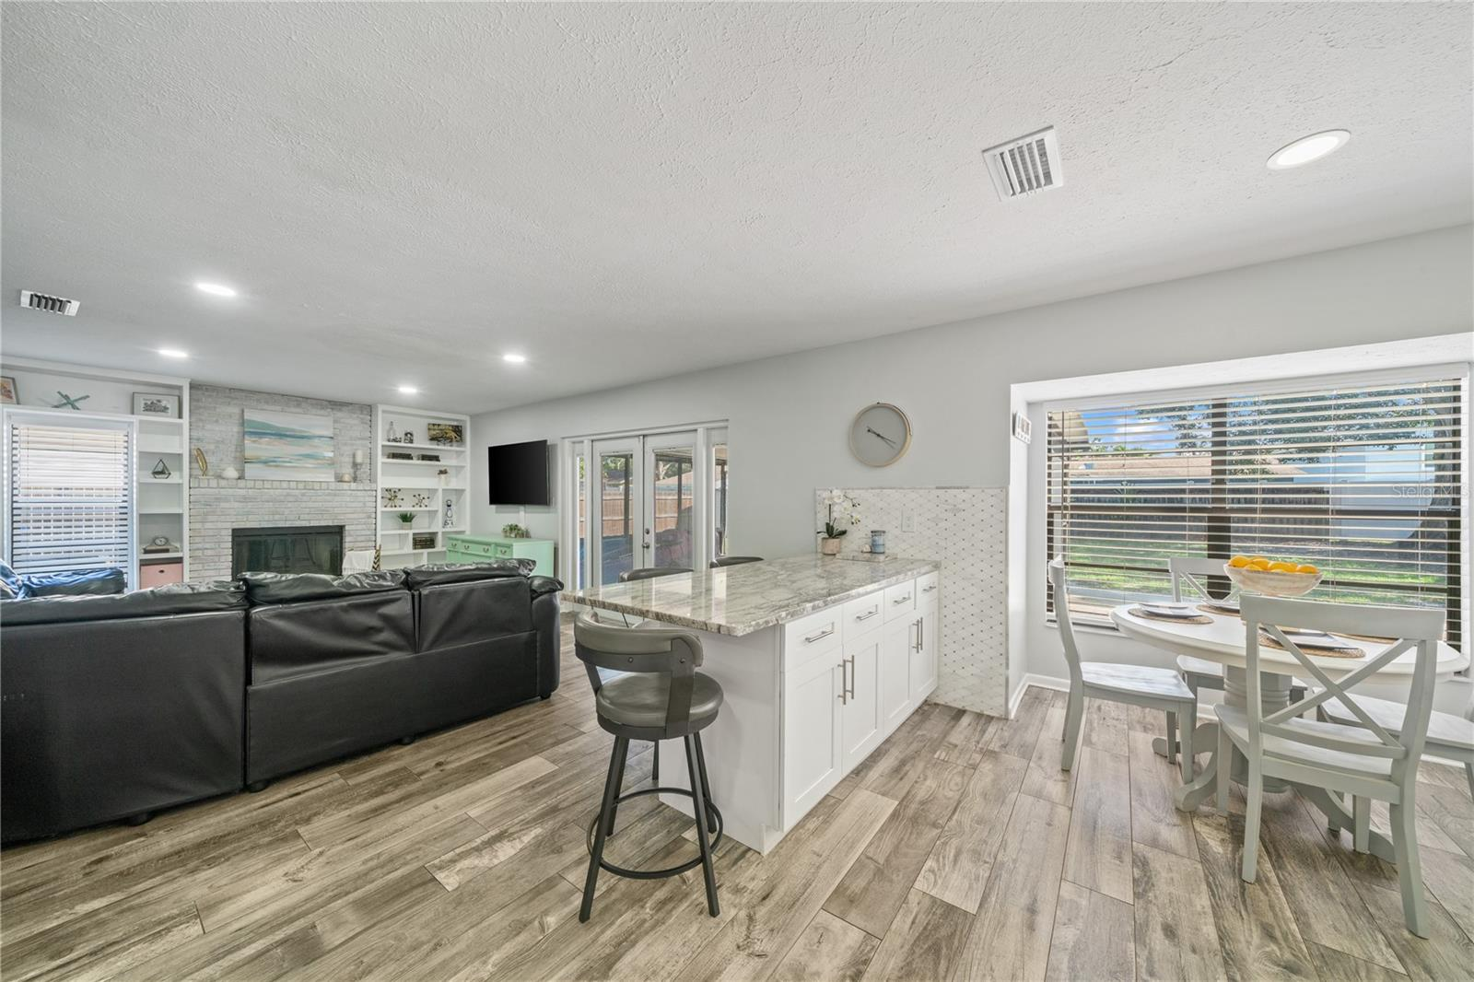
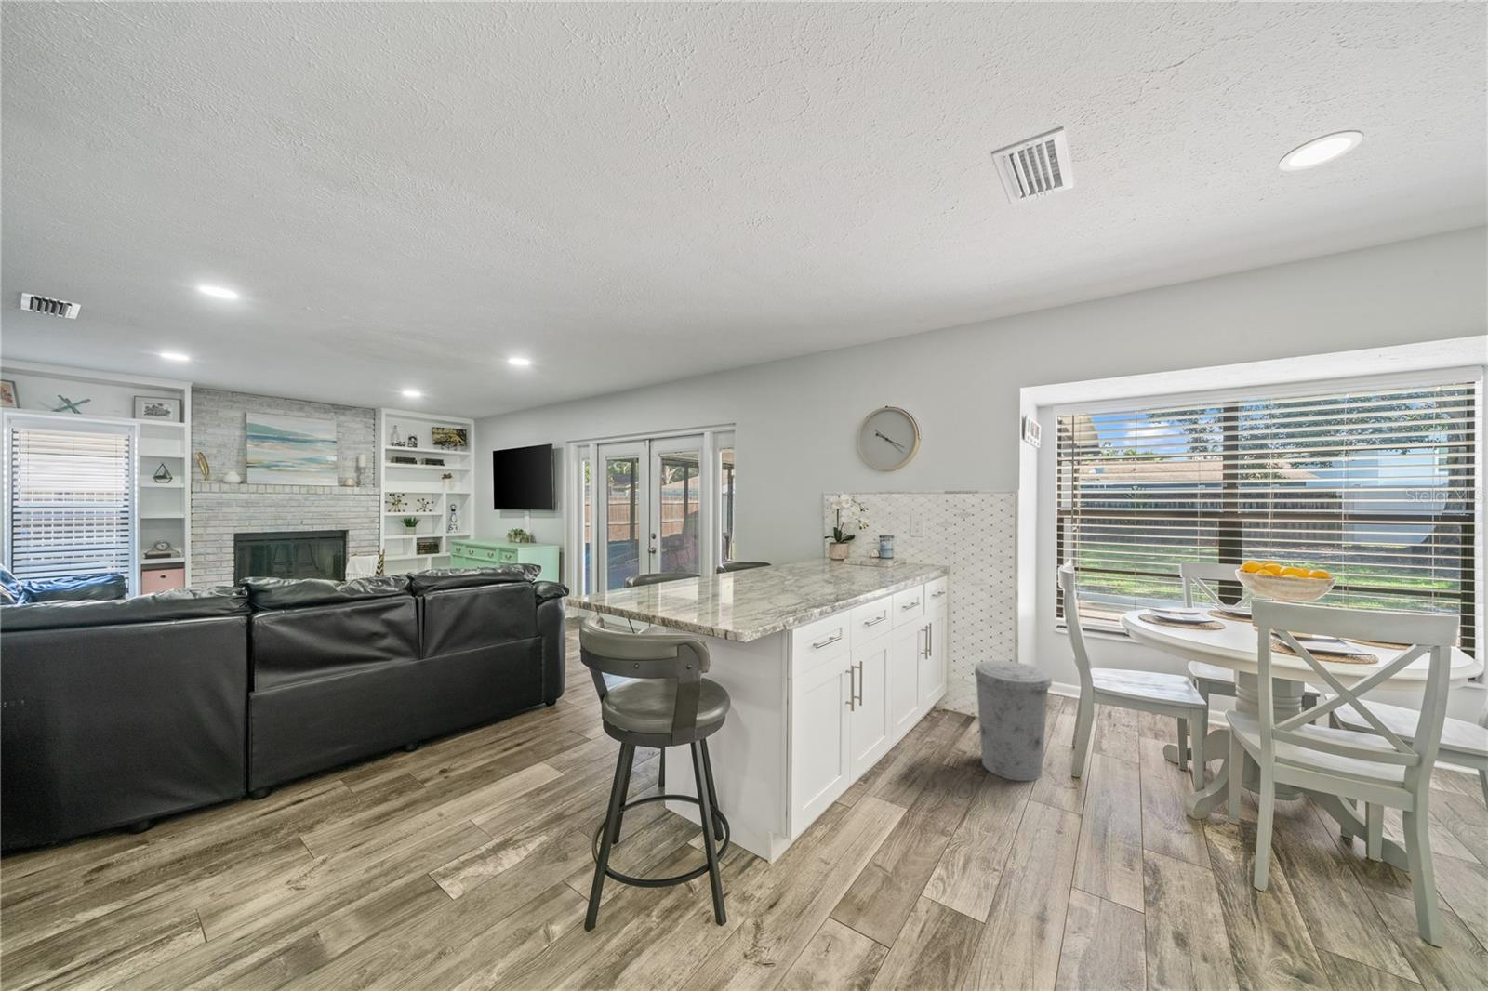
+ trash can (1012, 717)
